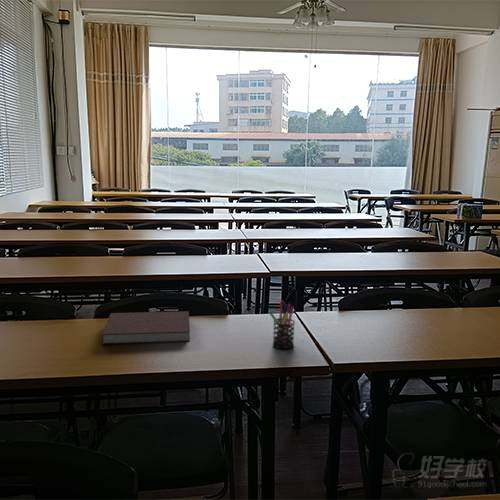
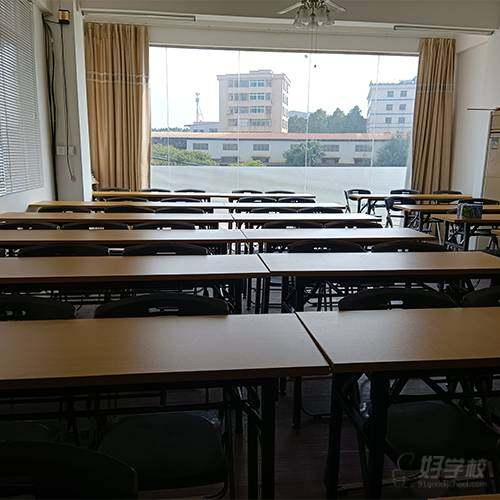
- pen holder (281, 324)
- notebook (148, 326)
